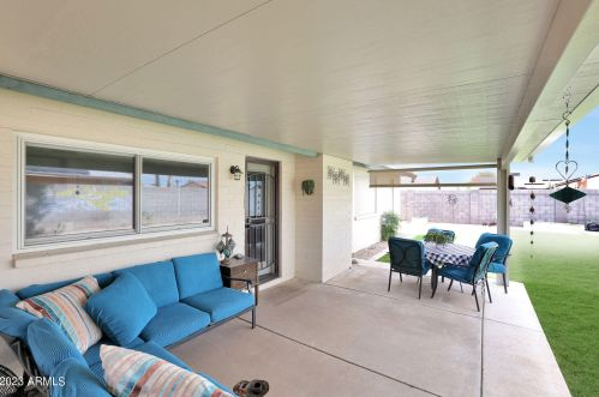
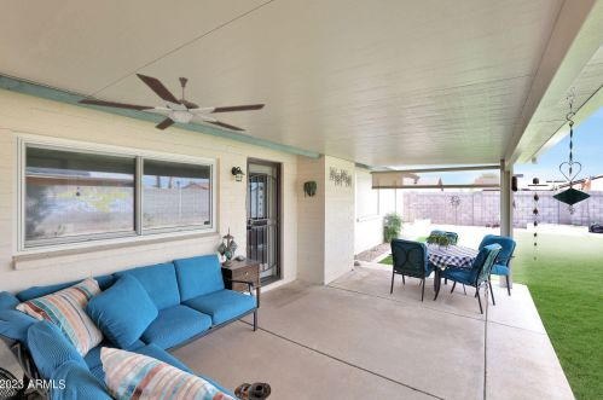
+ ceiling fan (175, 99)
